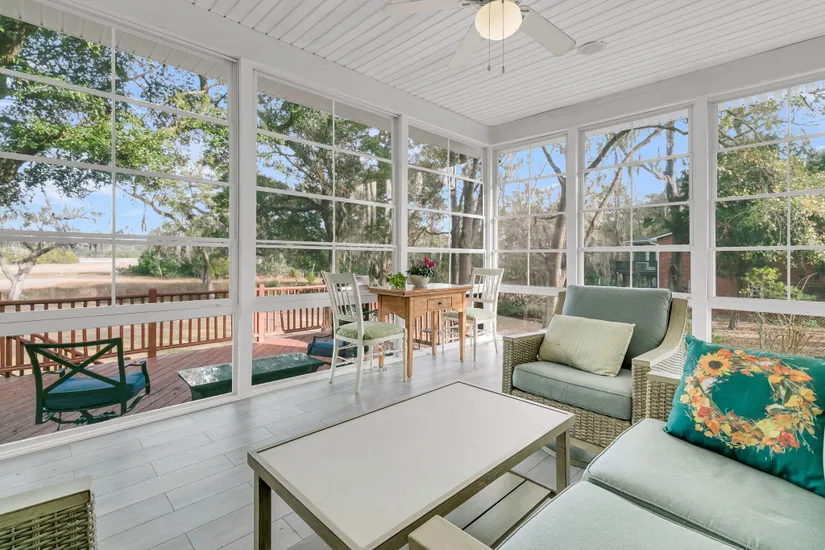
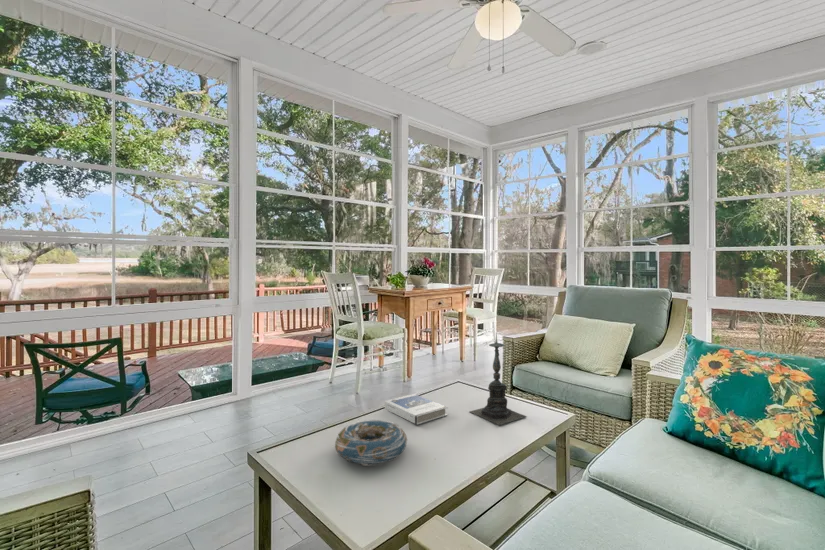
+ candle holder (497, 373)
+ decorative bowl (371, 440)
+ hardback book (415, 407)
